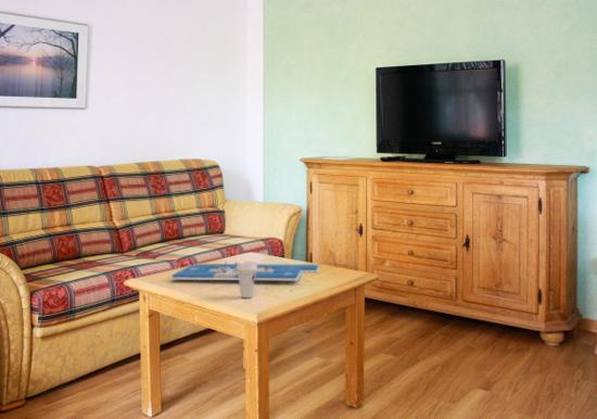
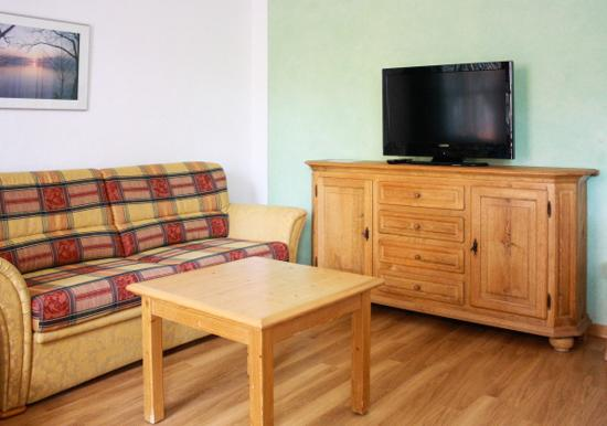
- cup (246, 279)
- board game (255, 271)
